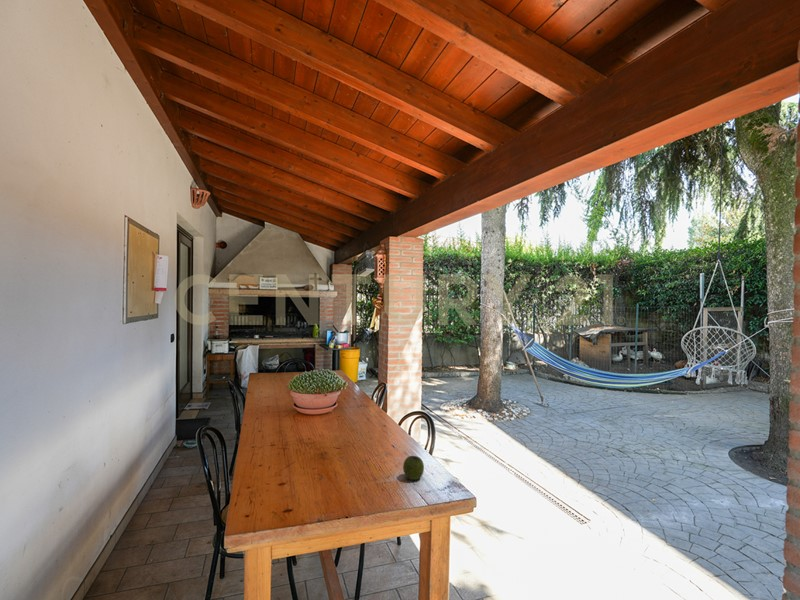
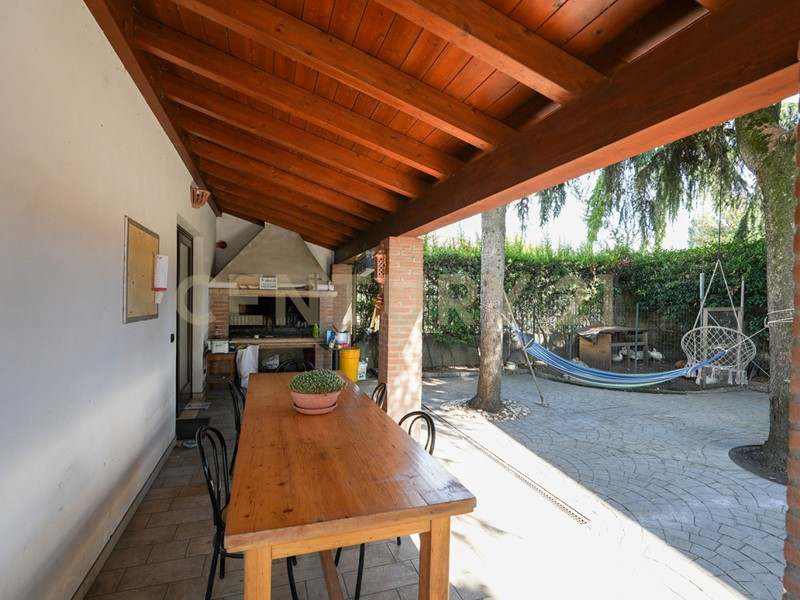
- apple (413, 467)
